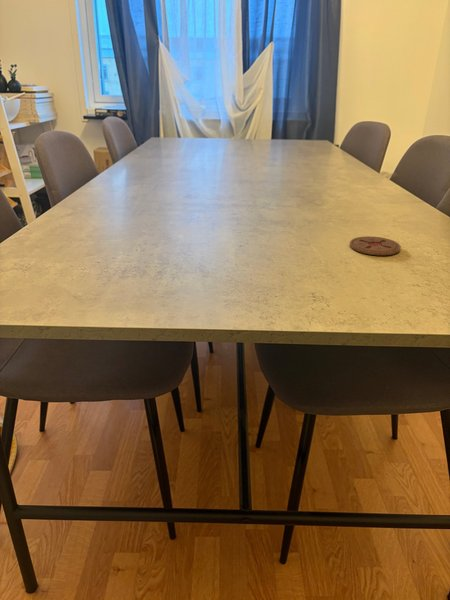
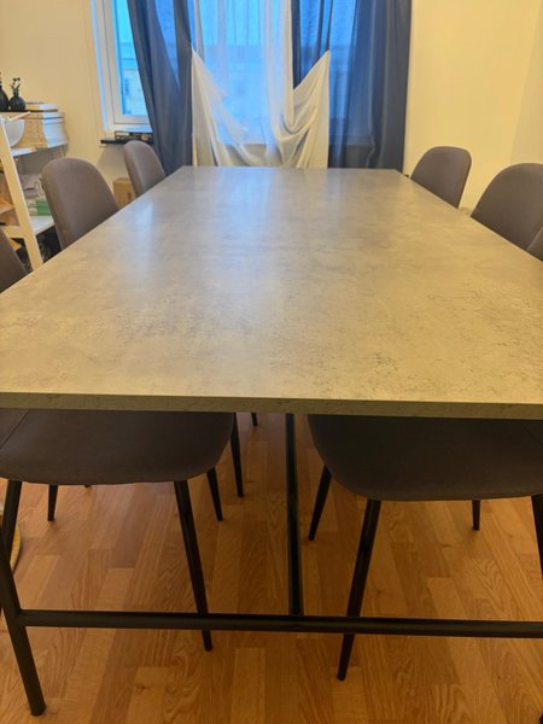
- coaster (374, 245)
